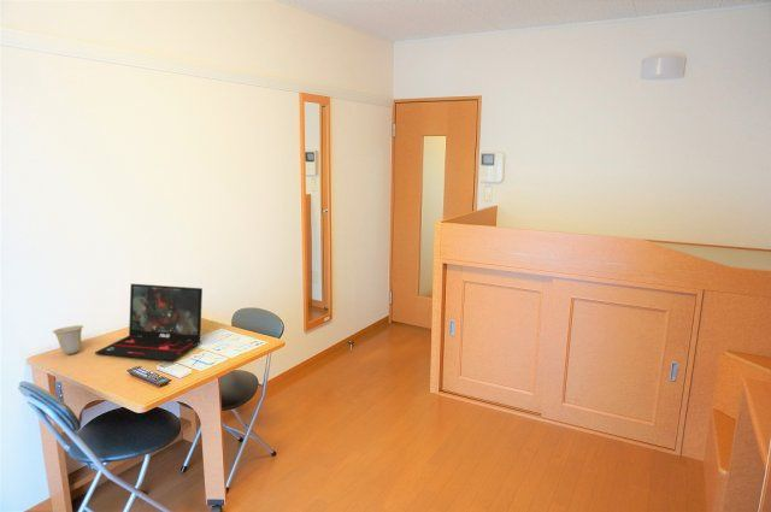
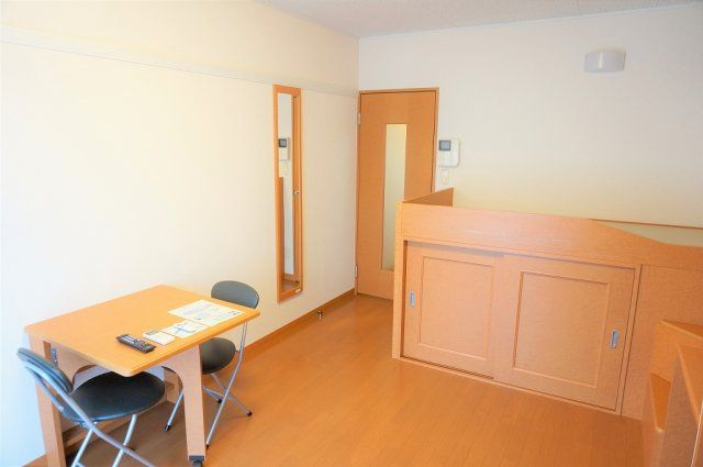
- cup (69, 340)
- laptop (149, 320)
